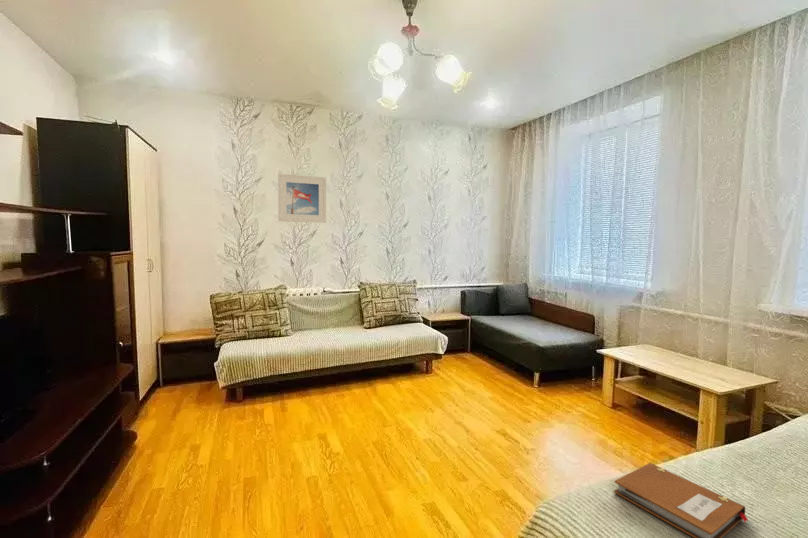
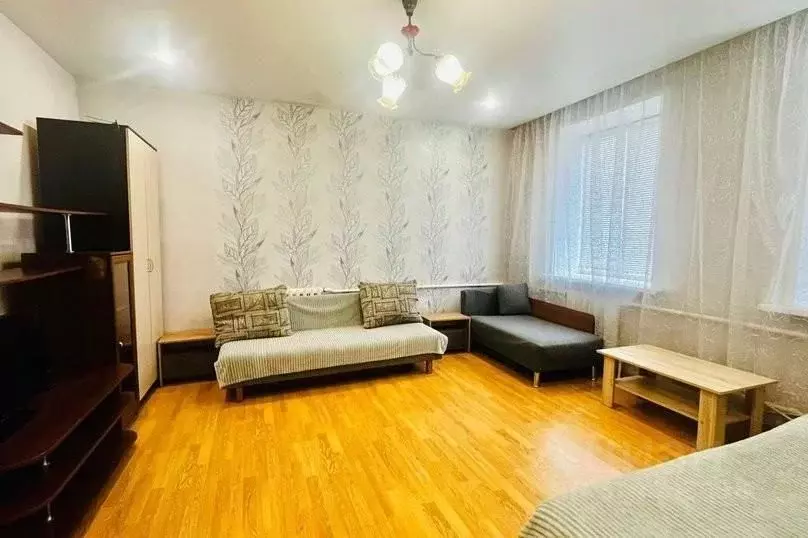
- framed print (302, 199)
- notebook (679, 499)
